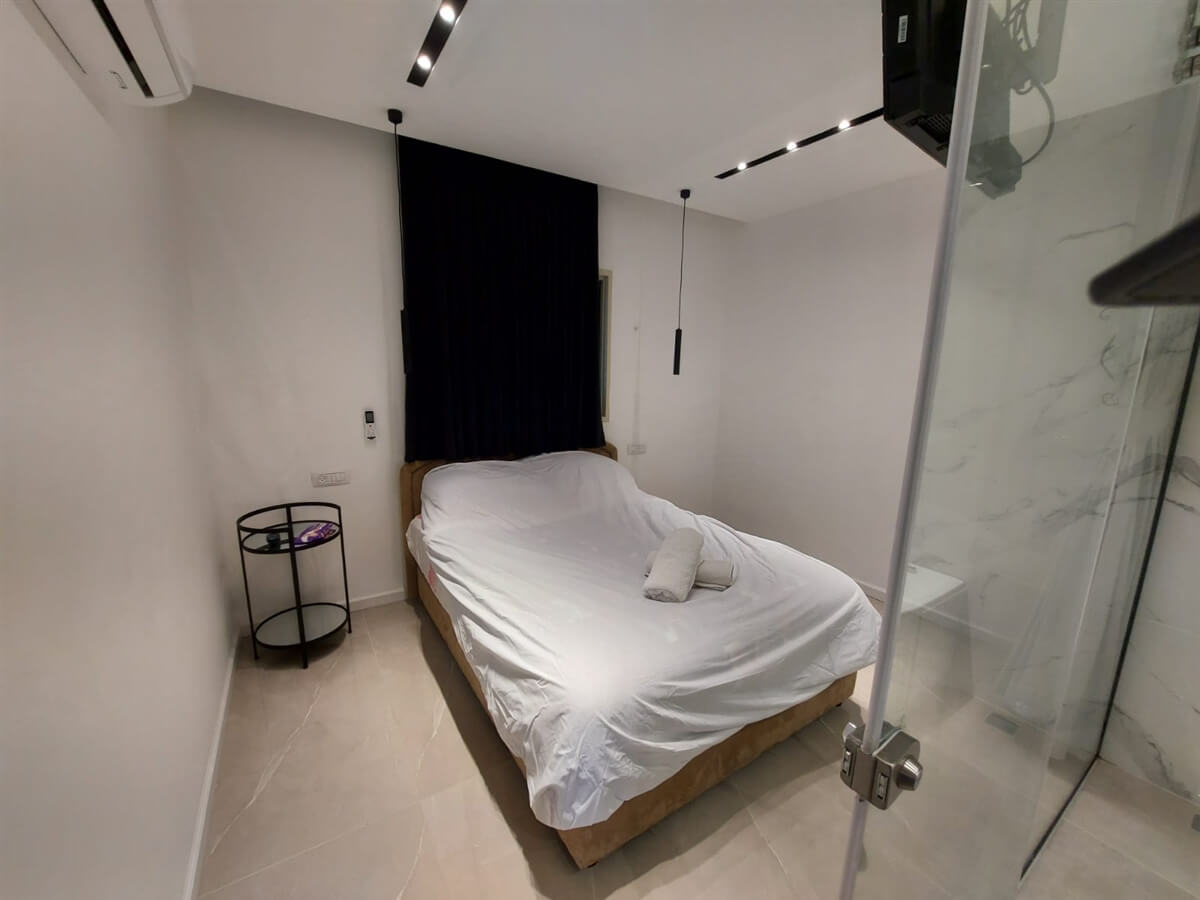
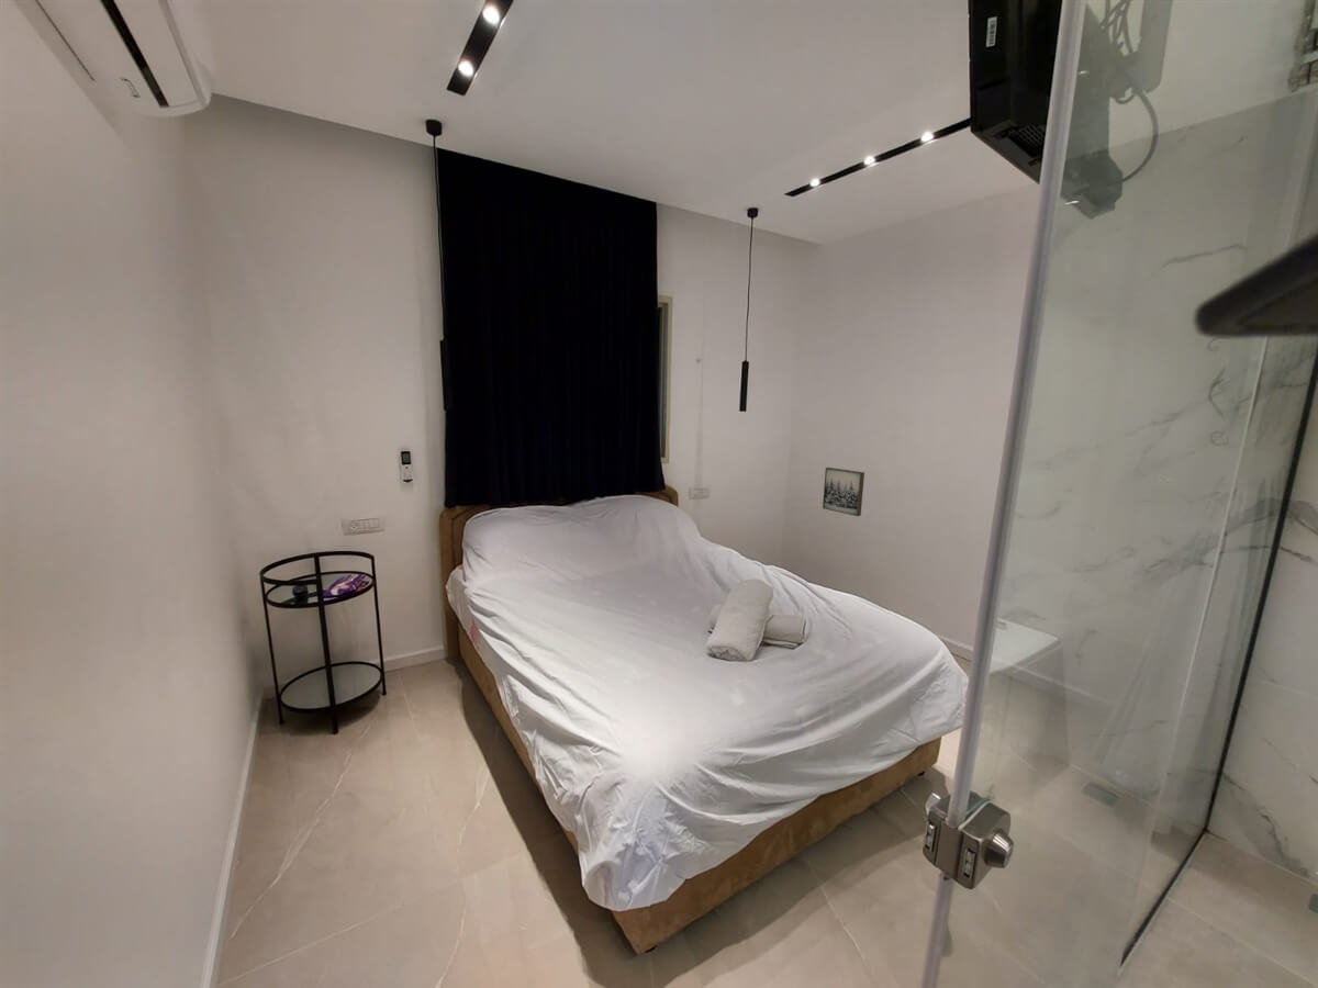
+ wall art (842, 491)
